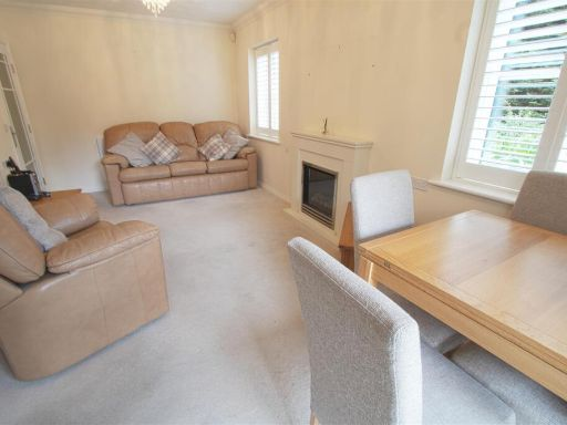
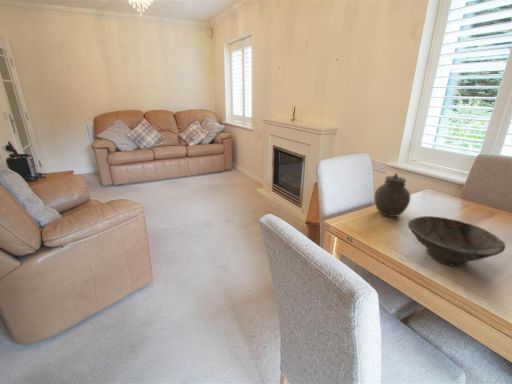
+ bowl (450, 244)
+ jar (392, 194)
